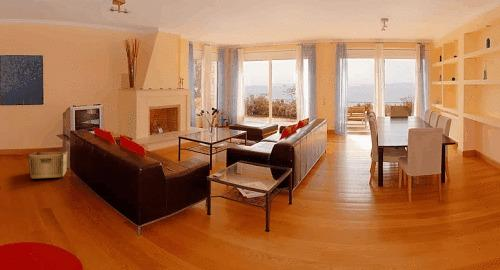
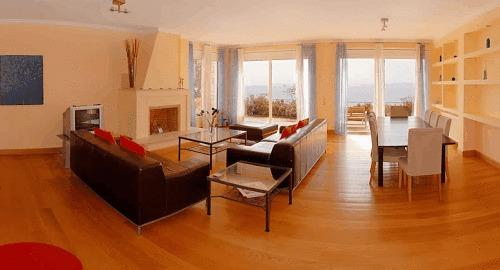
- hamper (49, 164)
